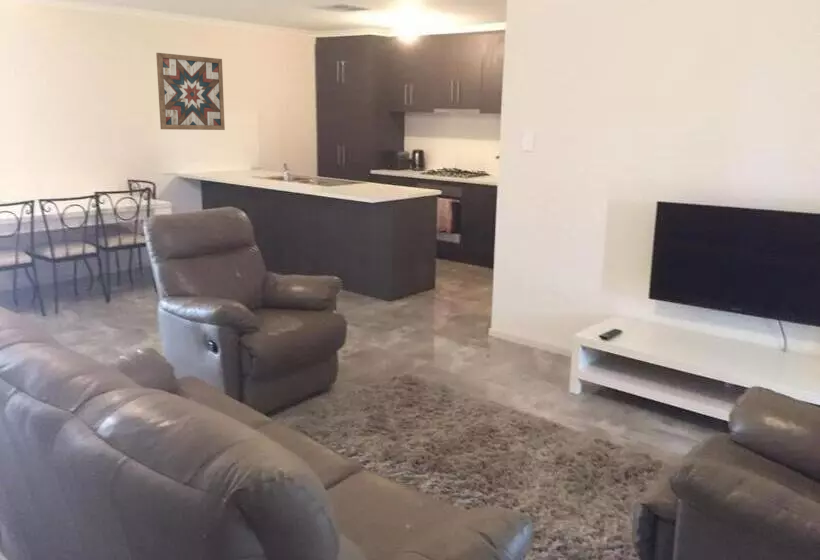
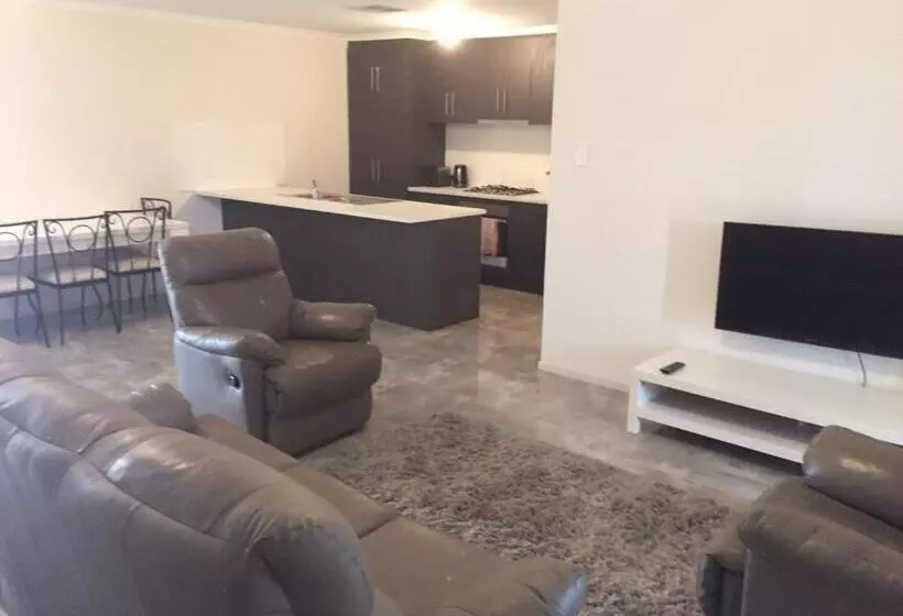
- wall art (192, 93)
